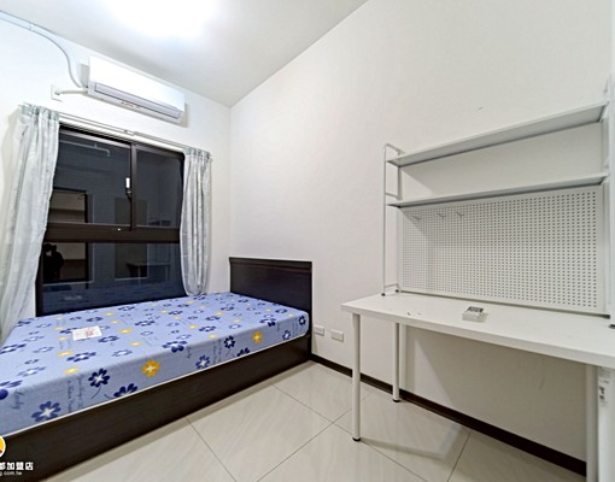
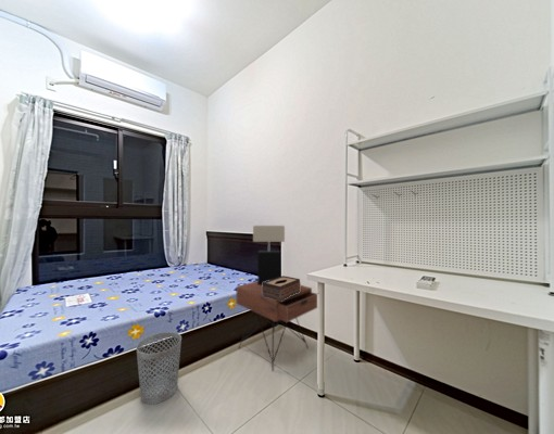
+ nightstand (277, 319)
+ wastebasket (160, 366)
+ table lamp (268, 254)
+ tissue box (281, 286)
